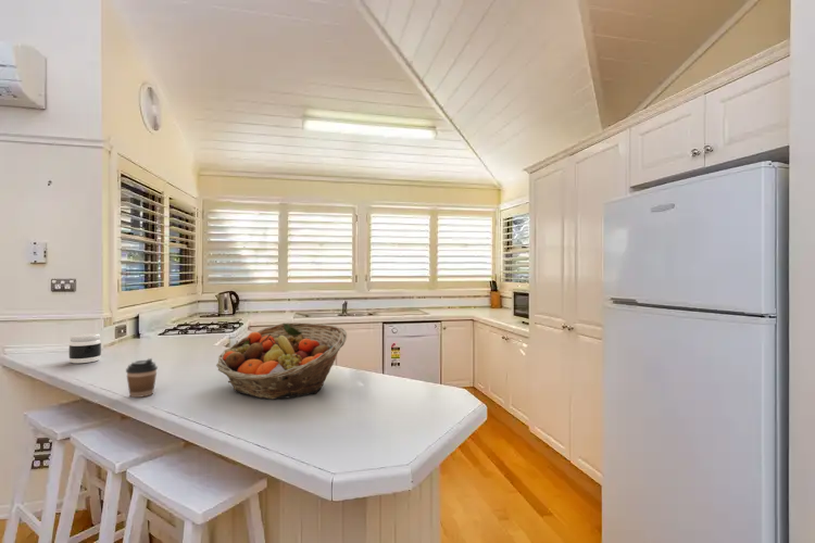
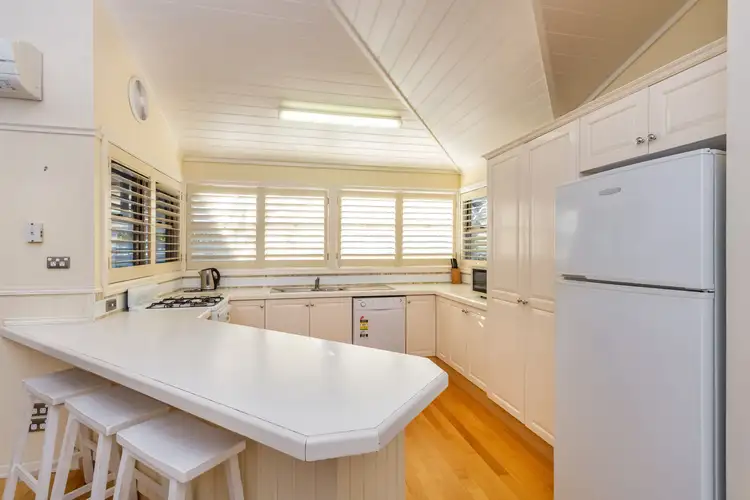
- jar (85, 348)
- fruit basket (283, 356)
- coffee cup (141, 377)
